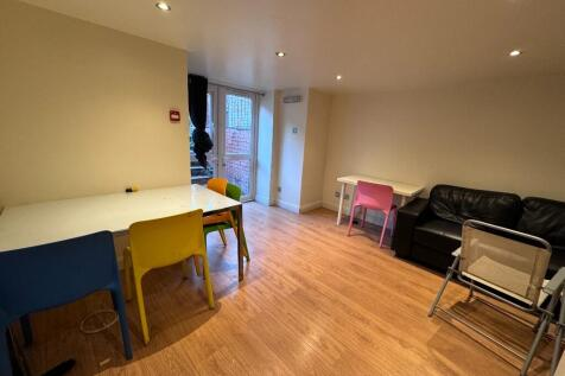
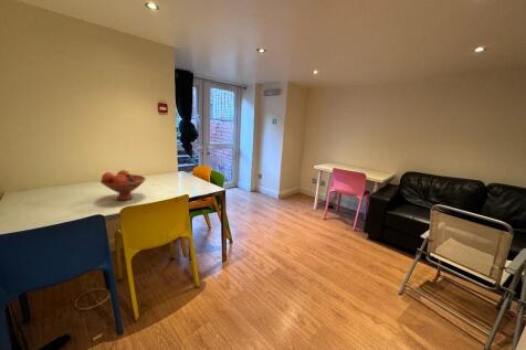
+ fruit bowl (124, 184)
